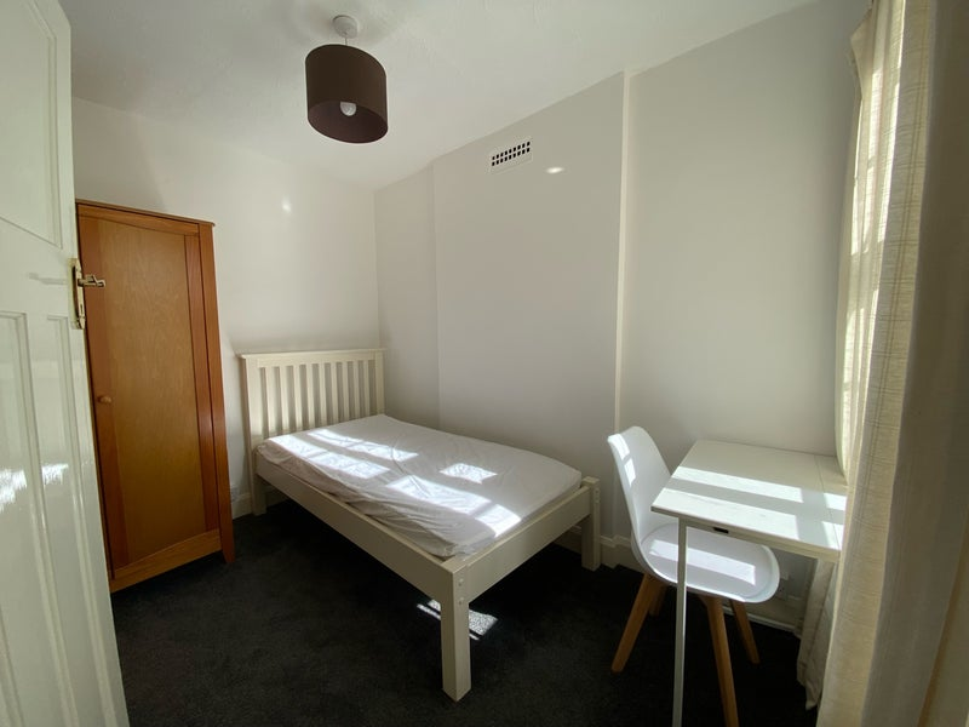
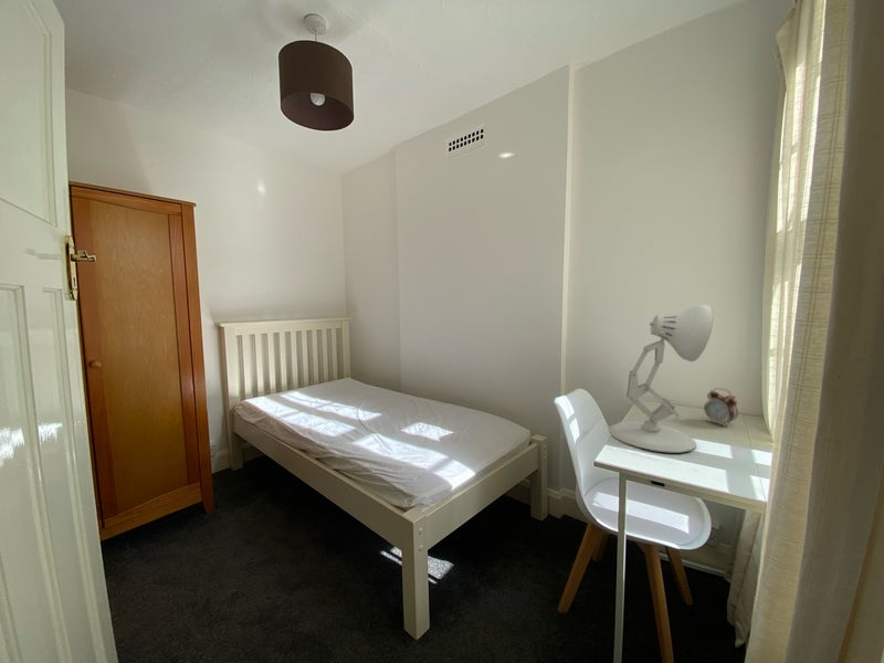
+ alarm clock (720, 406)
+ desk lamp (656, 369)
